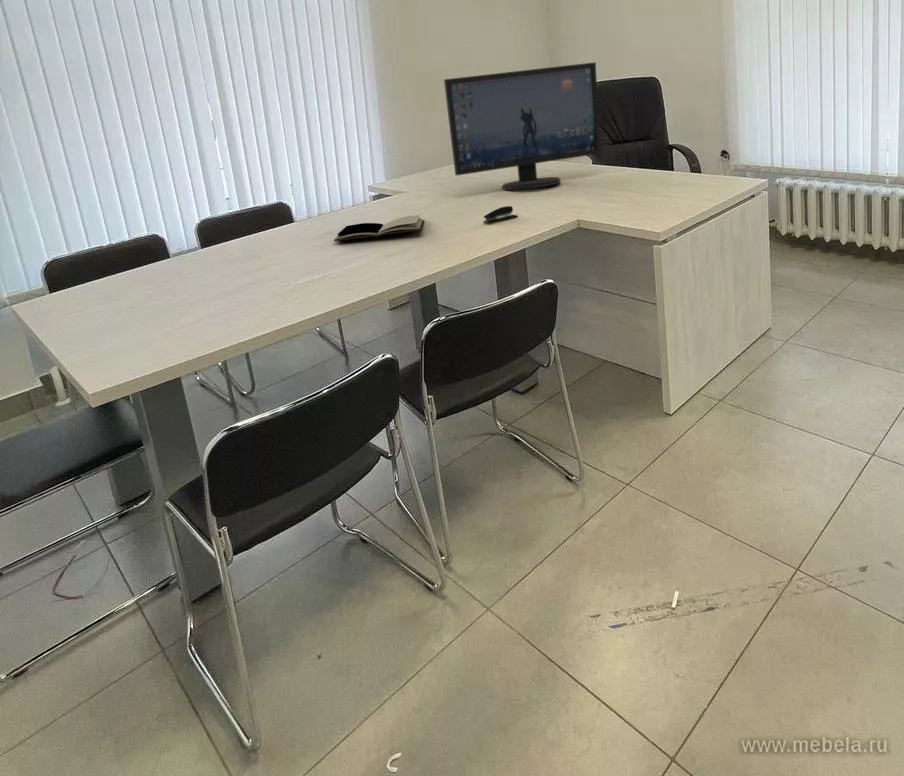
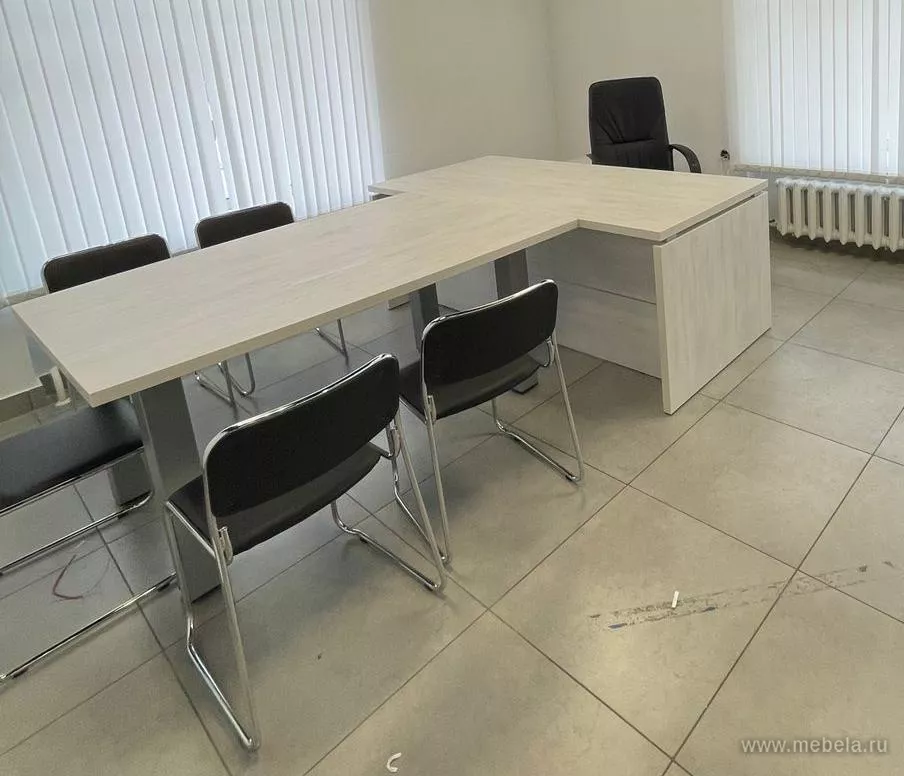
- stapler (499, 214)
- computer monitor (526, 129)
- book (380, 227)
